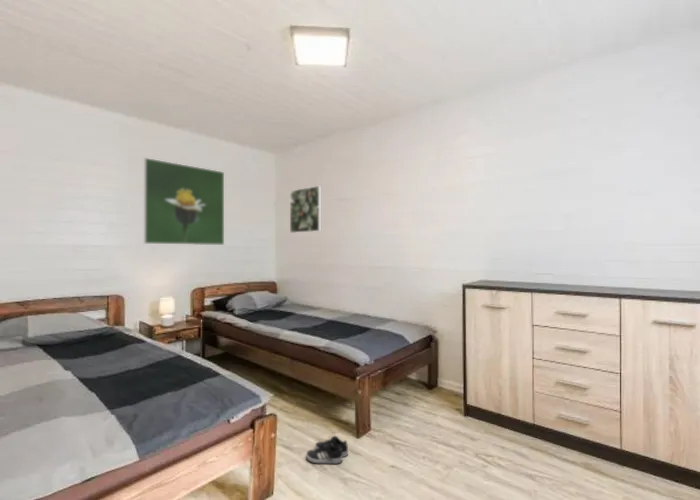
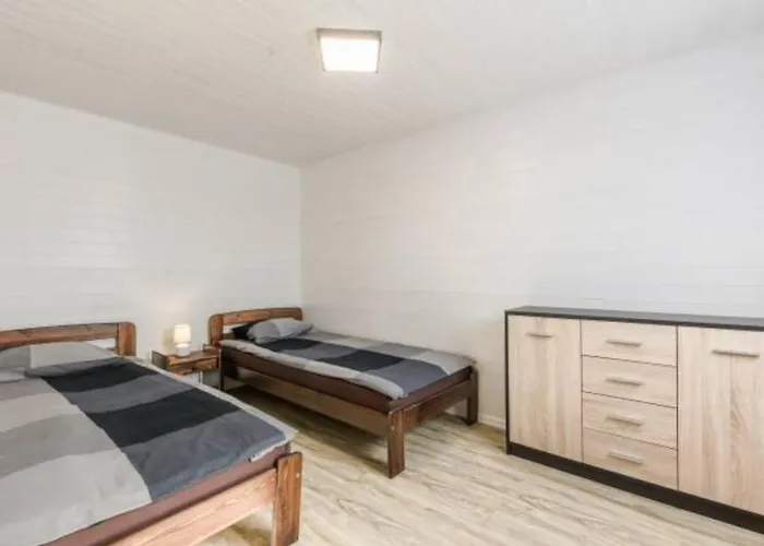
- shoe (326, 446)
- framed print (187, 204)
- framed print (305, 210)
